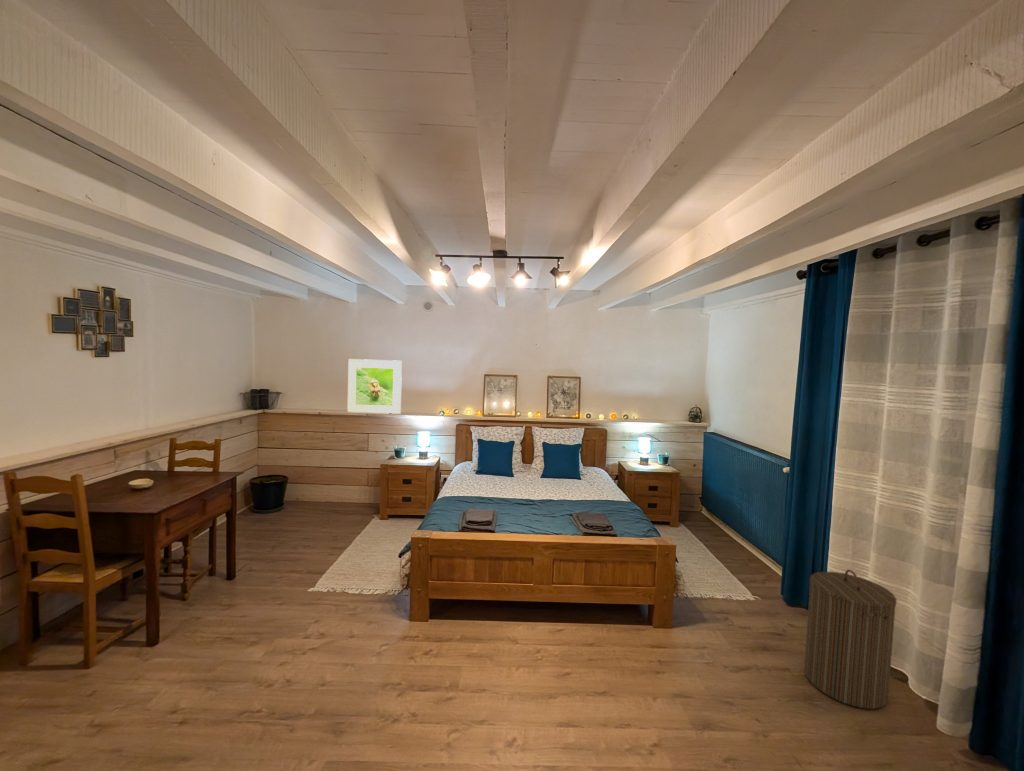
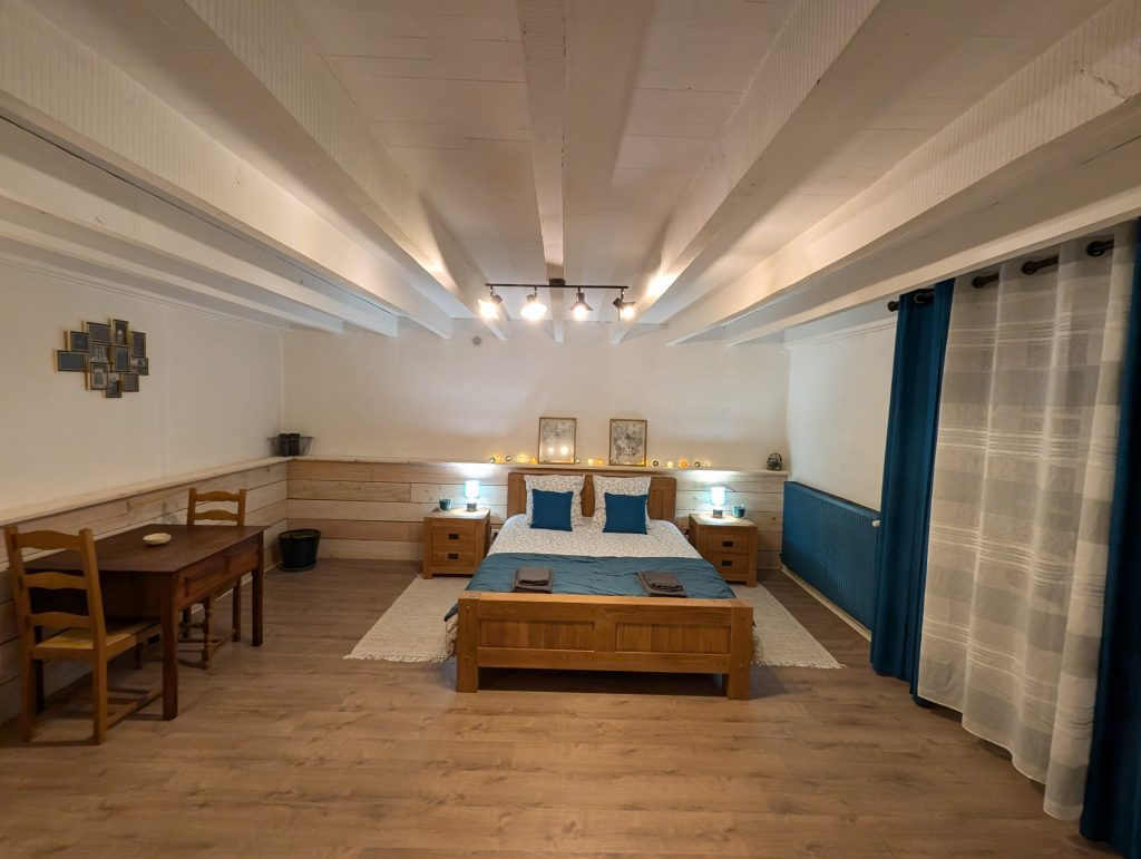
- laundry hamper (848, 628)
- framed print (374, 386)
